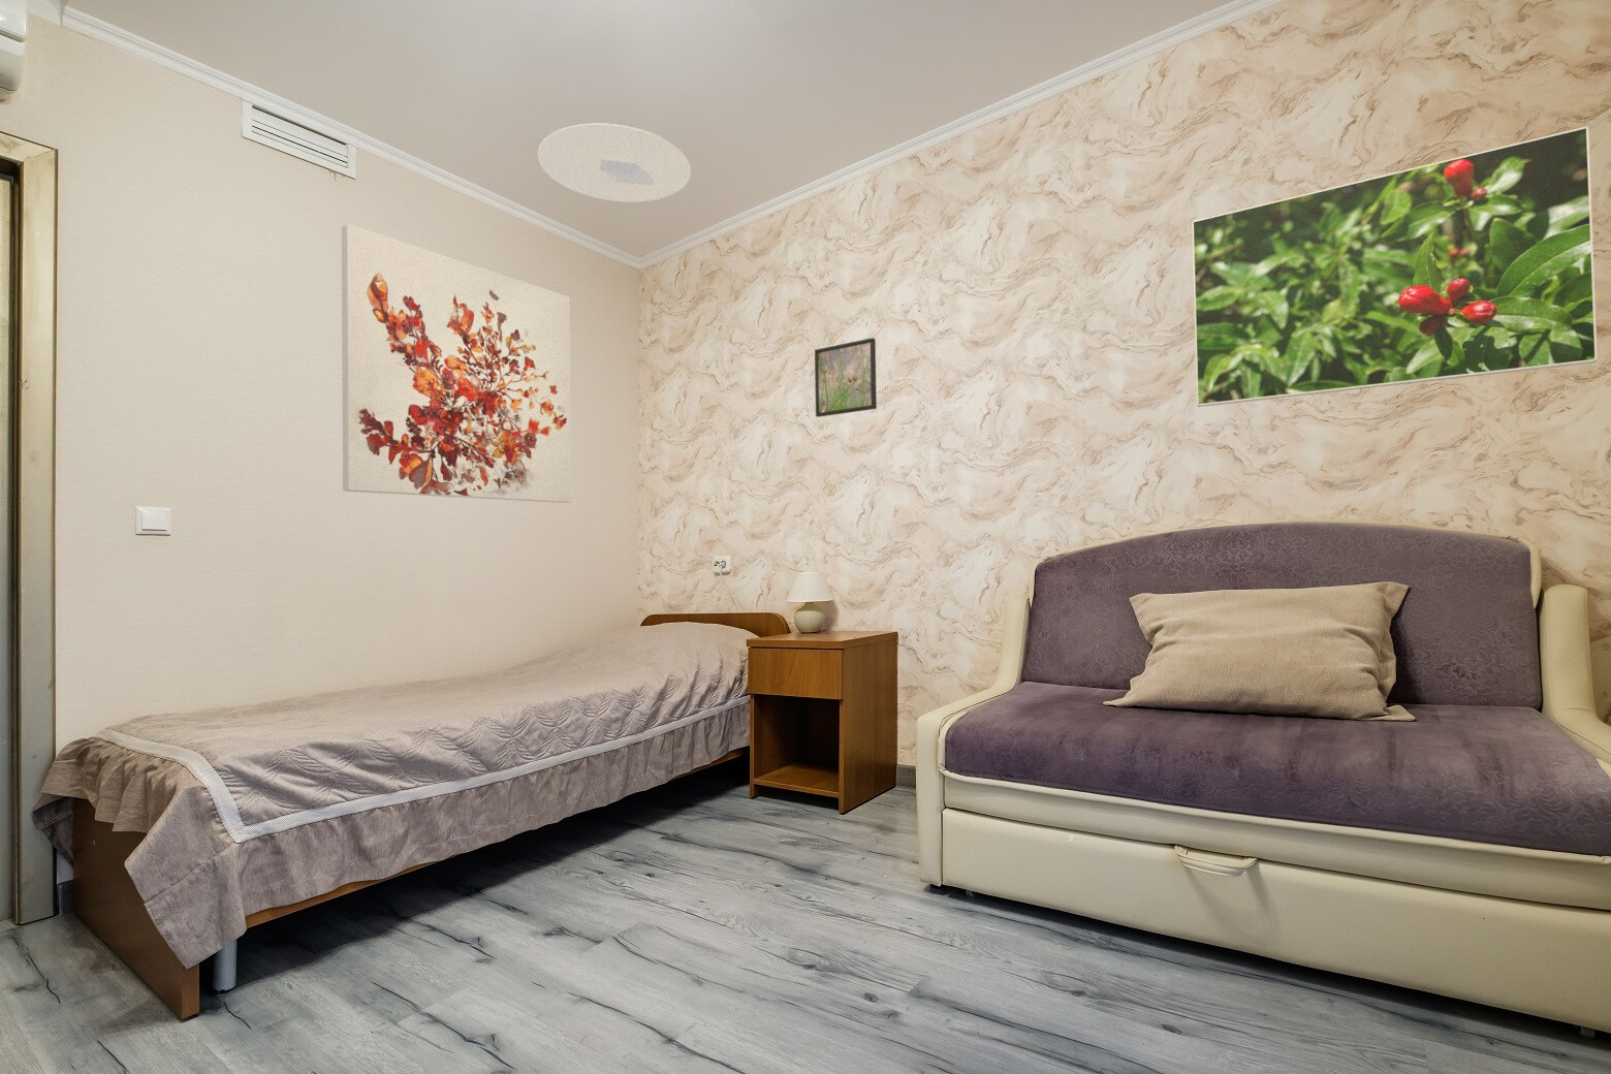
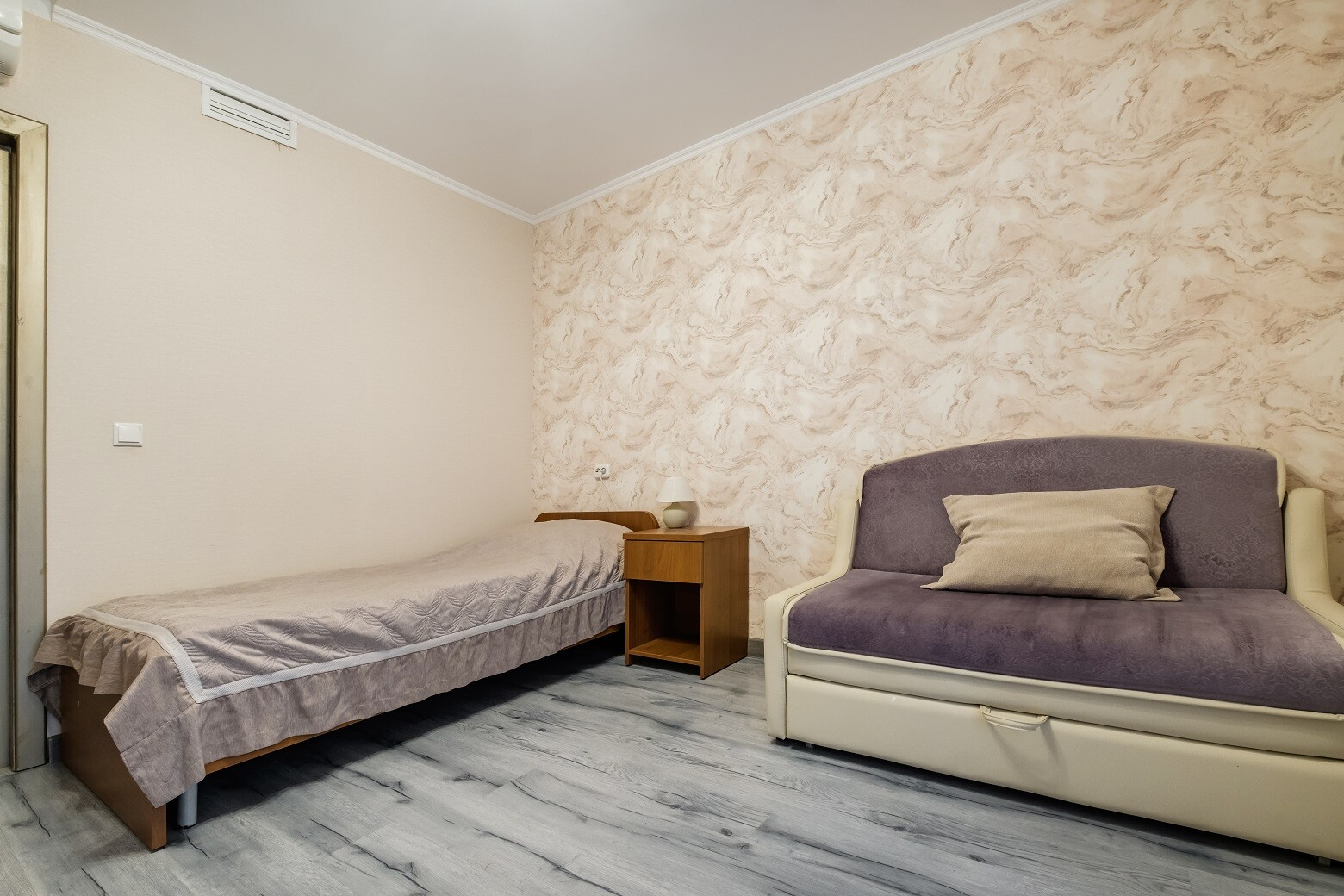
- ceiling light (615, 159)
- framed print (1369, 283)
- wall art (470, 381)
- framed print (845, 378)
